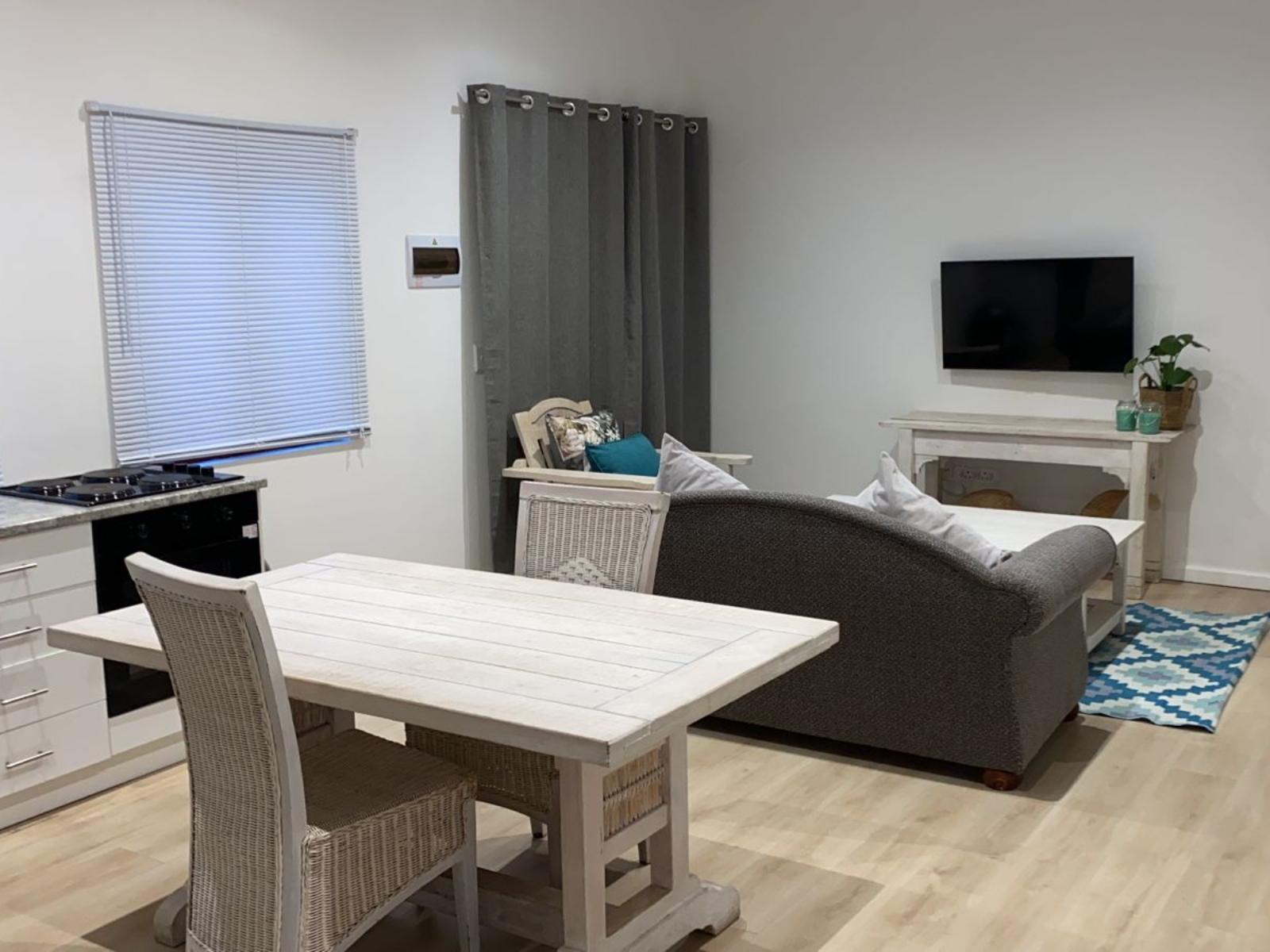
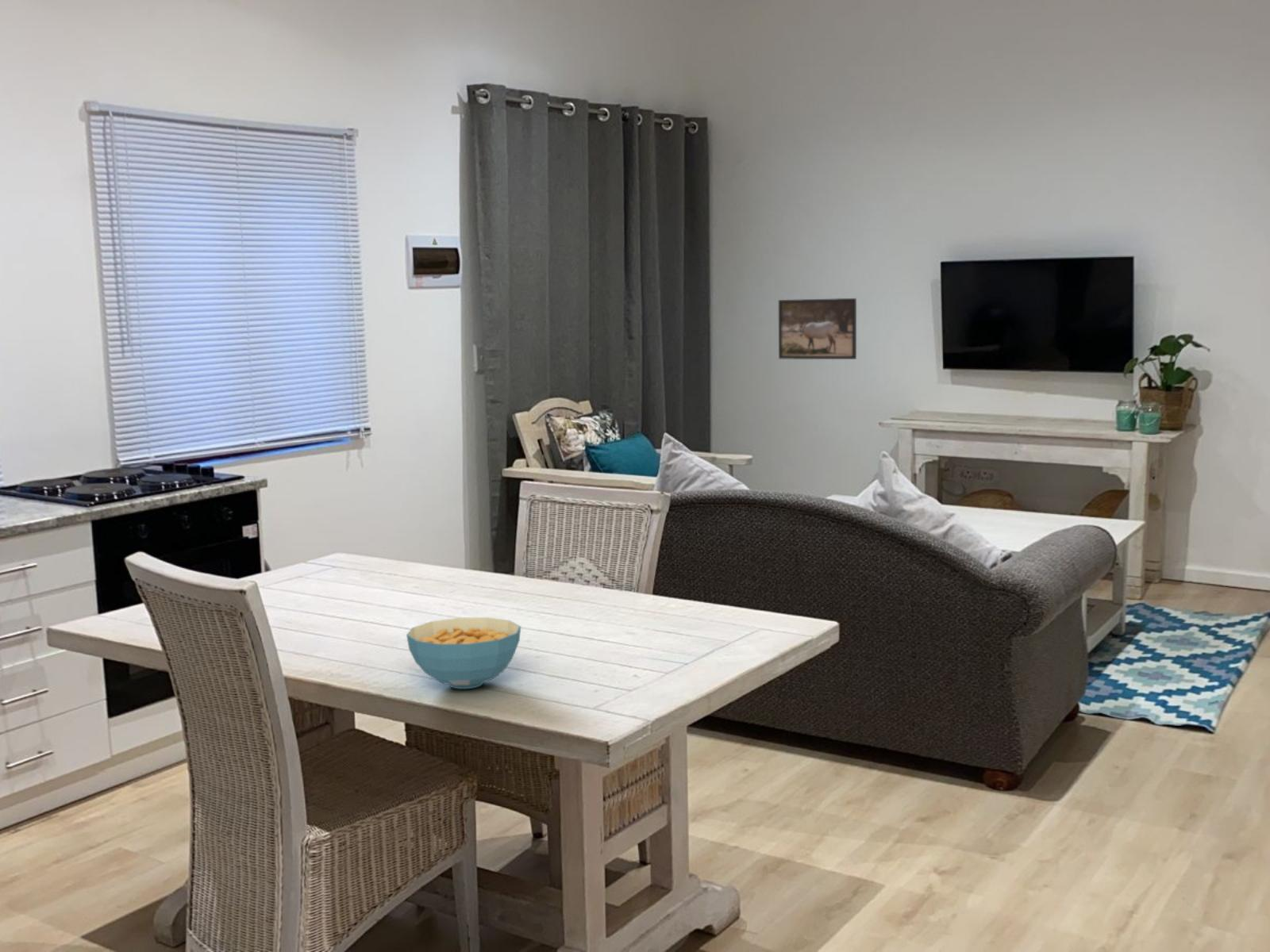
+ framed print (817, 328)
+ cereal bowl (465, 657)
